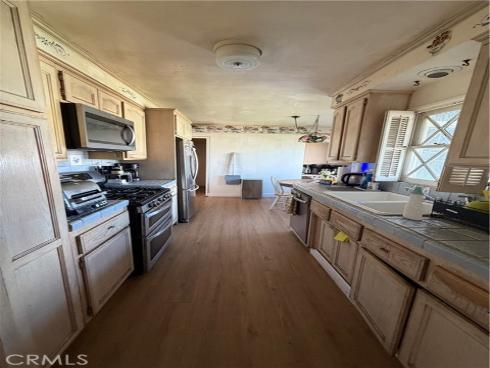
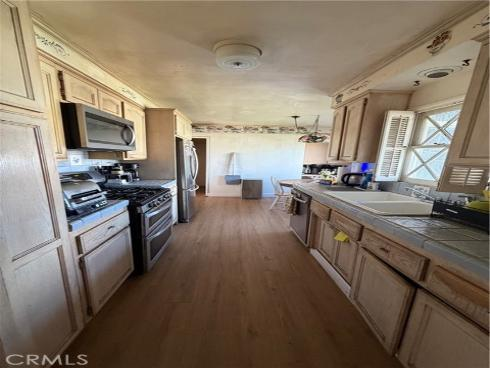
- soap bottle (414, 202)
